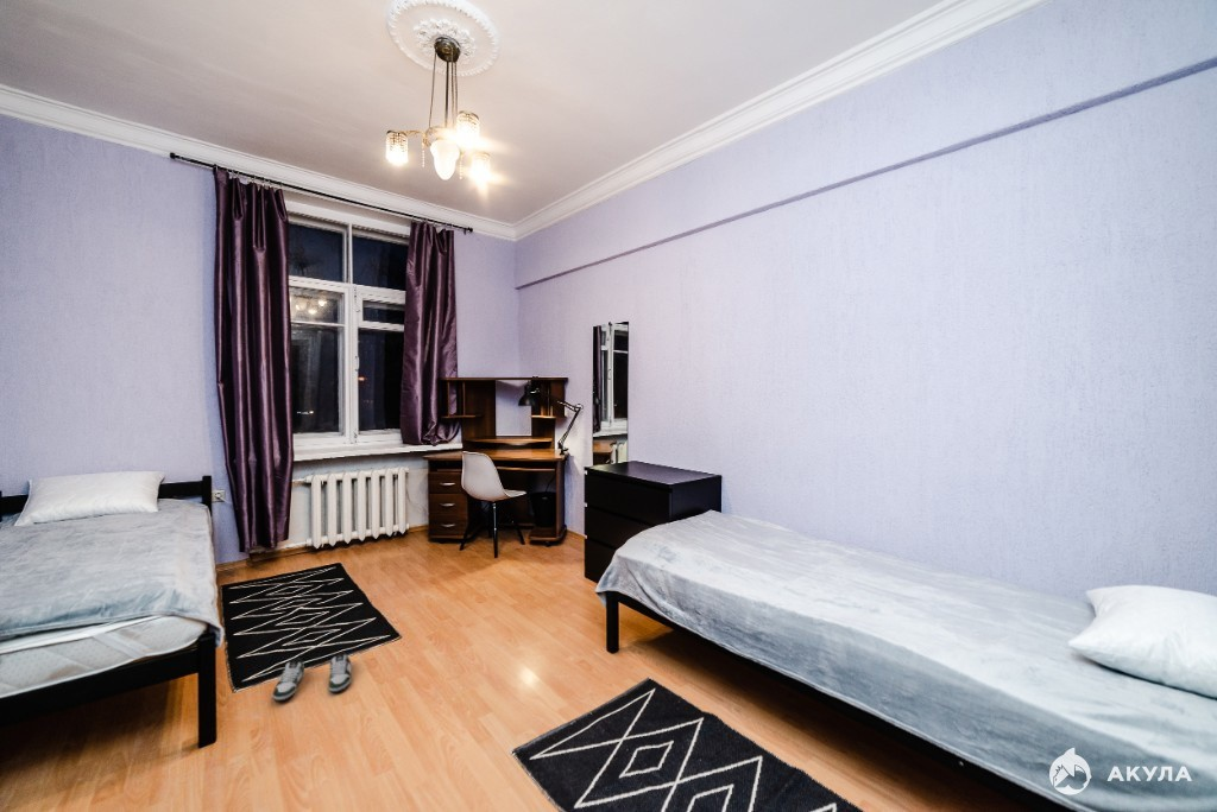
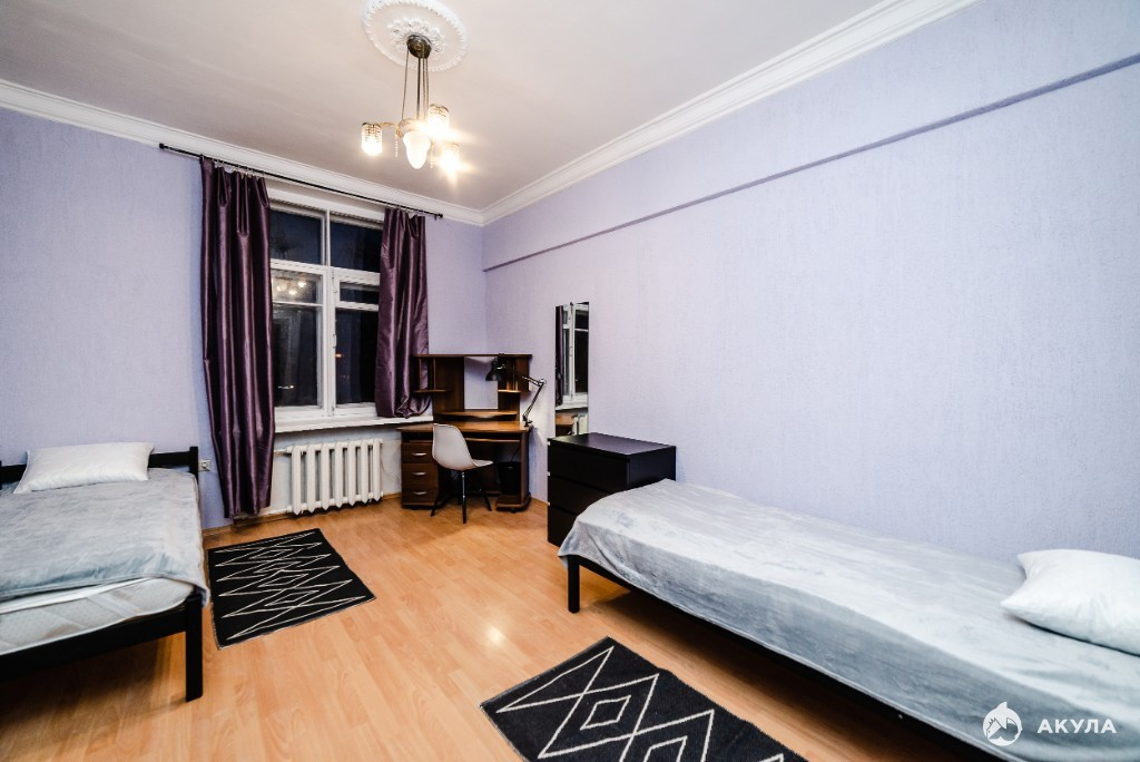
- shoe (303, 672)
